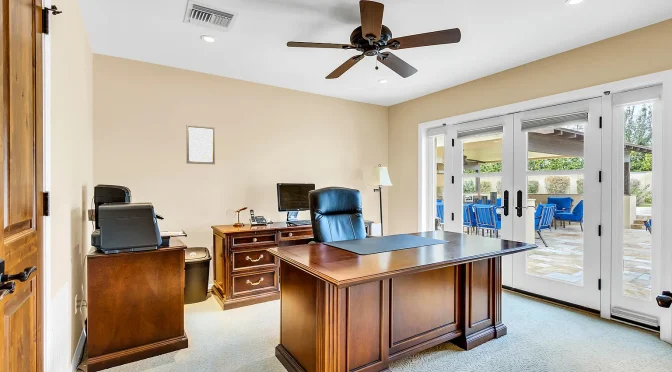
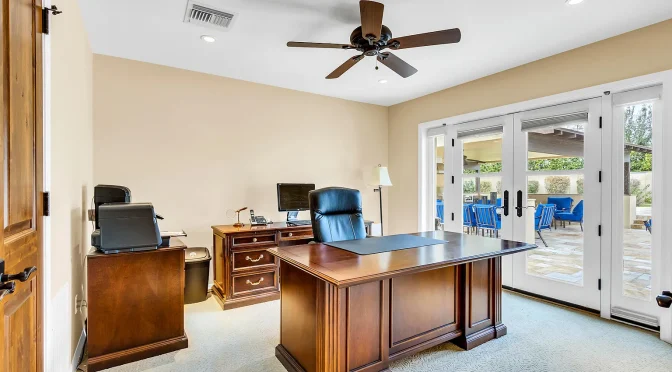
- wall art (200, 145)
